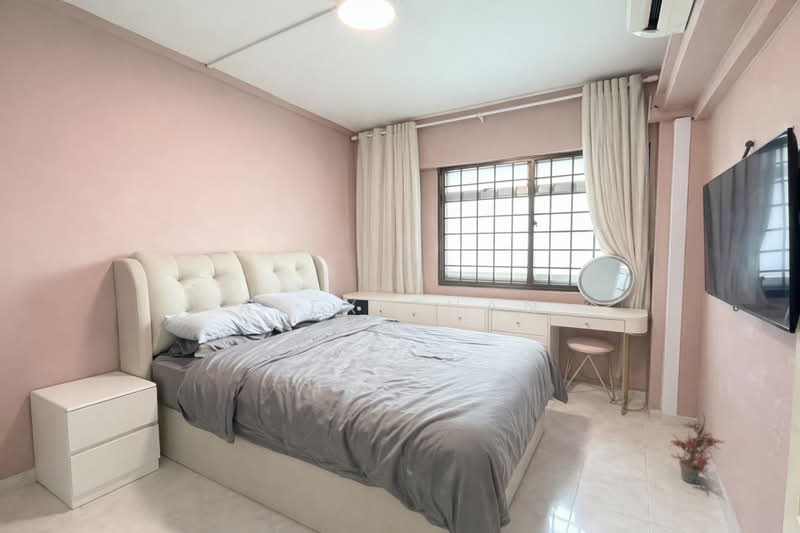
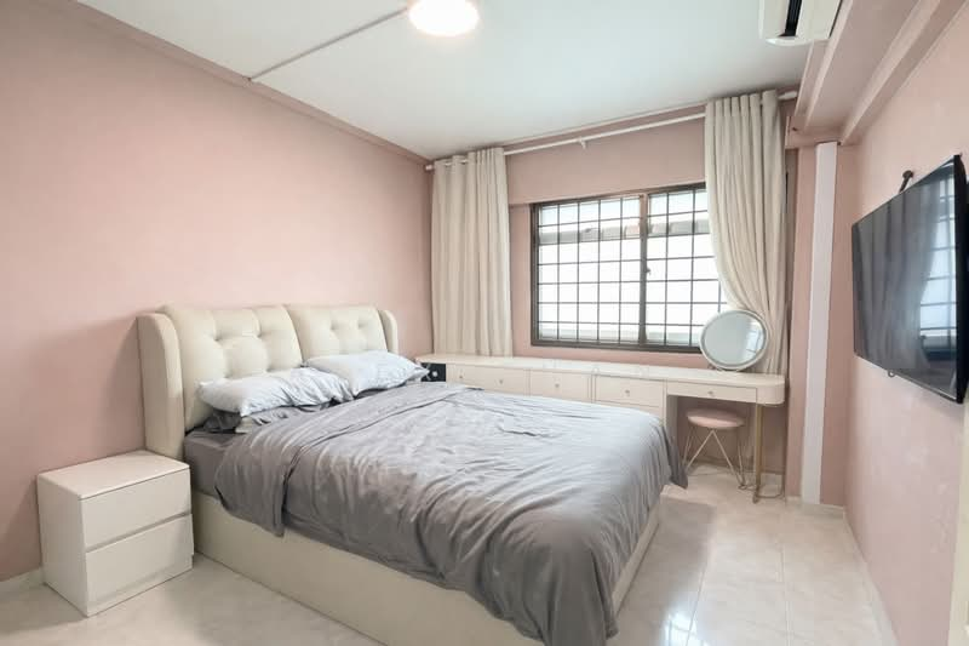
- potted plant (694, 446)
